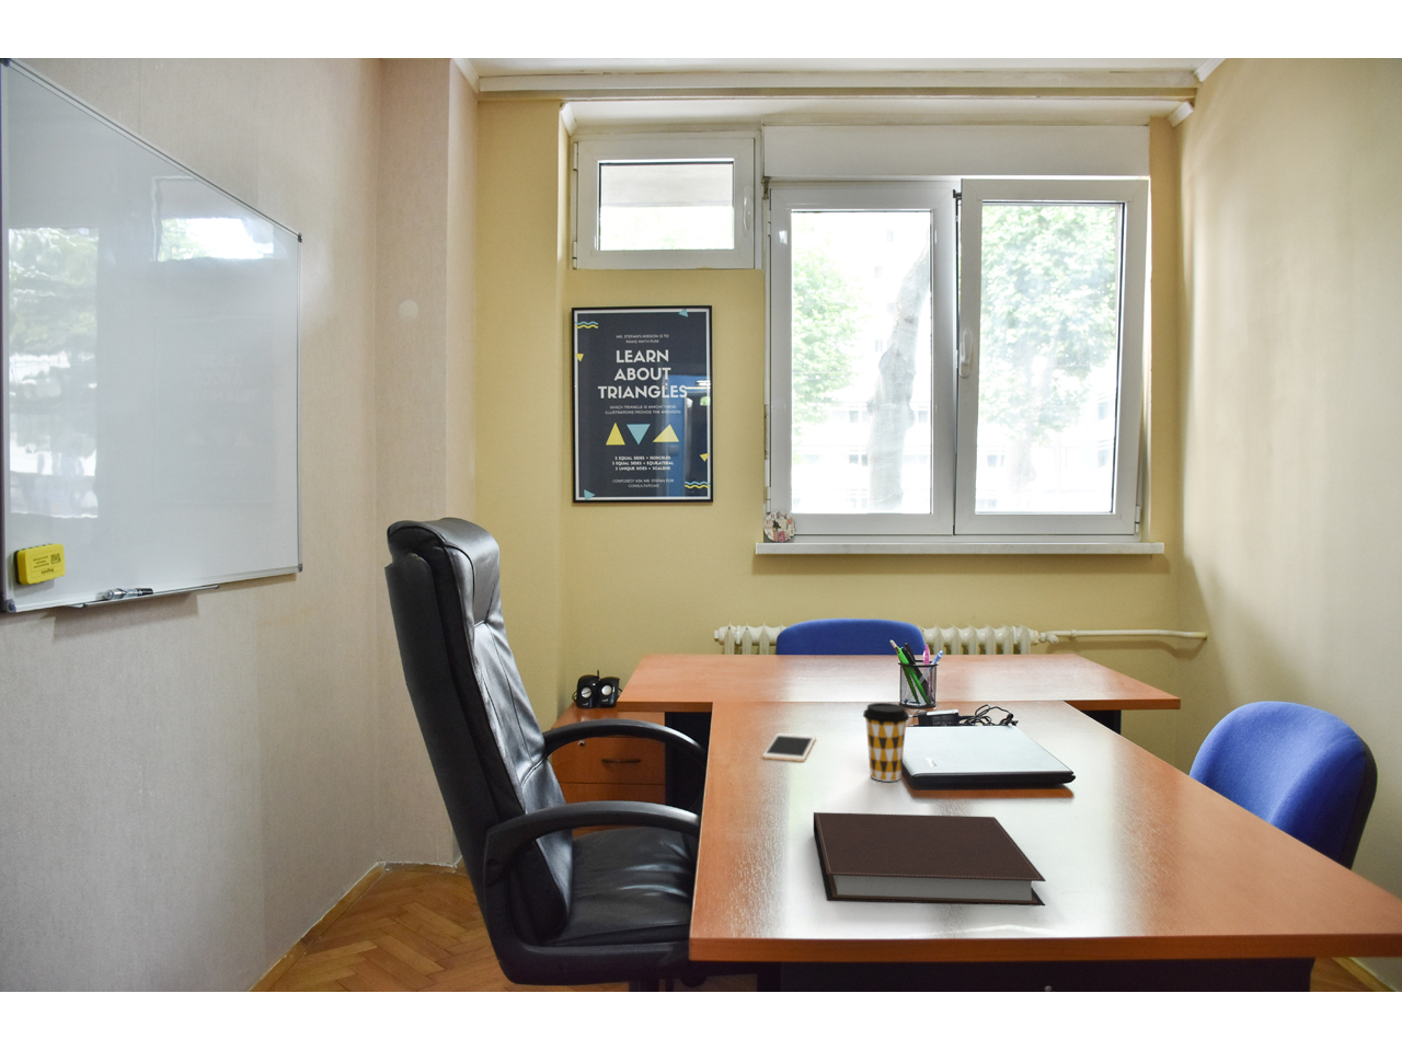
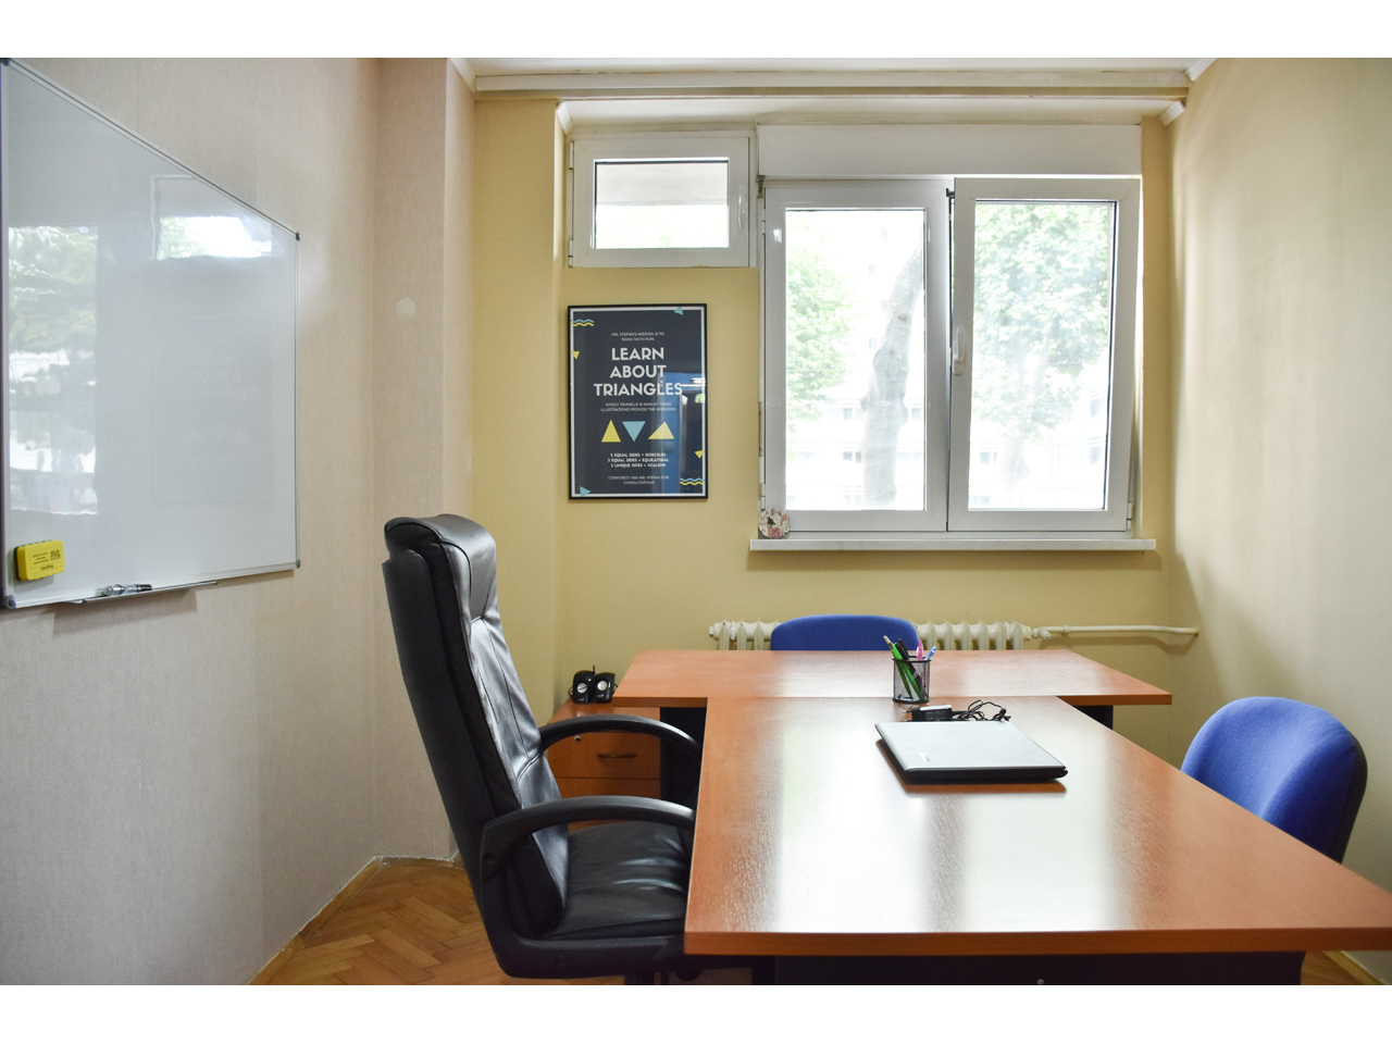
- cell phone (789, 746)
- notebook (916, 853)
- coffee cup (885, 741)
